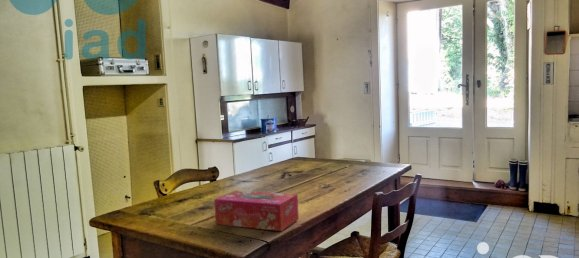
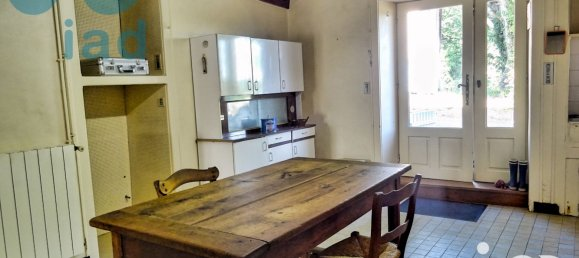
- tissue box (256, 209)
